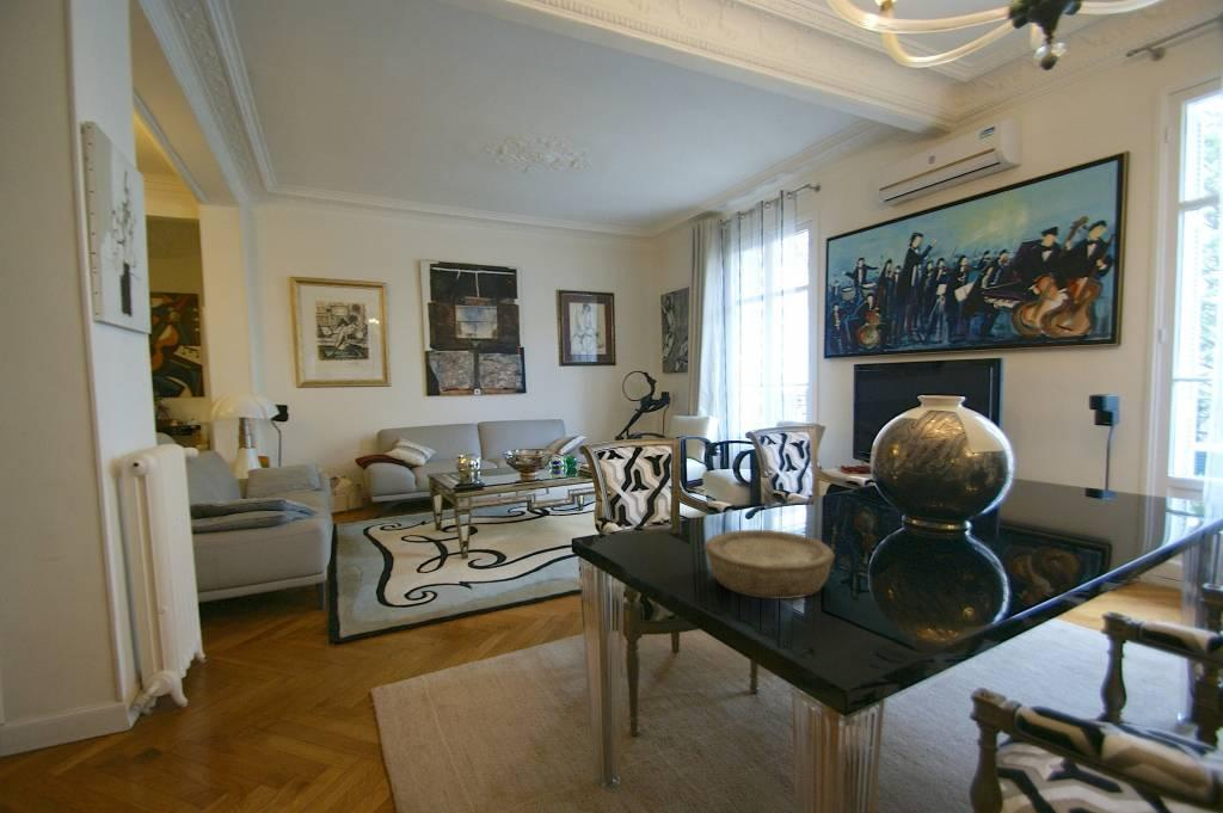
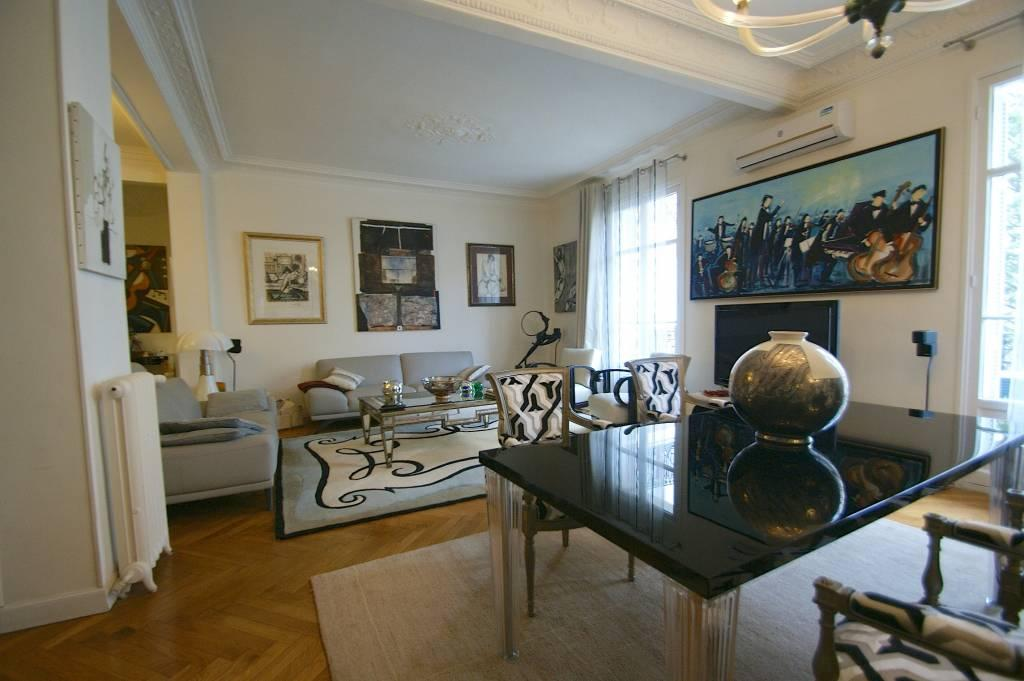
- bowl (767, 562)
